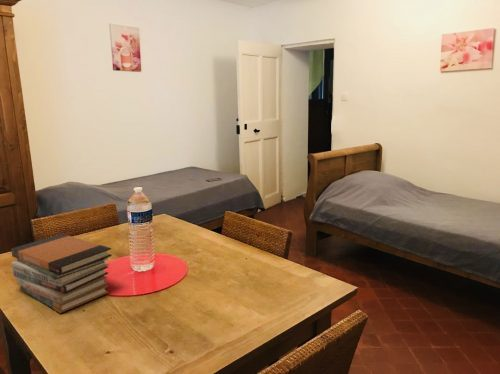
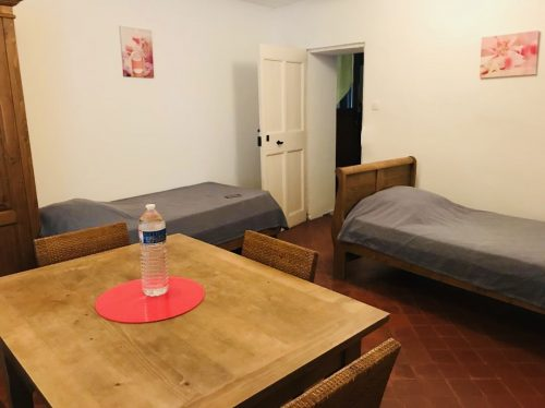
- book stack (61, 269)
